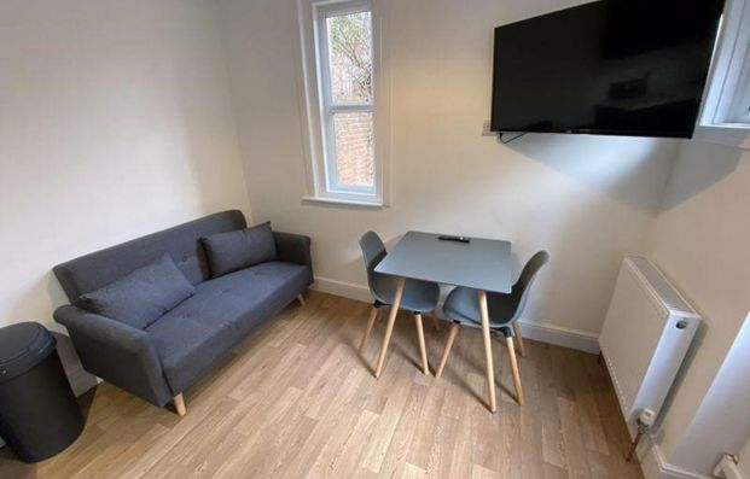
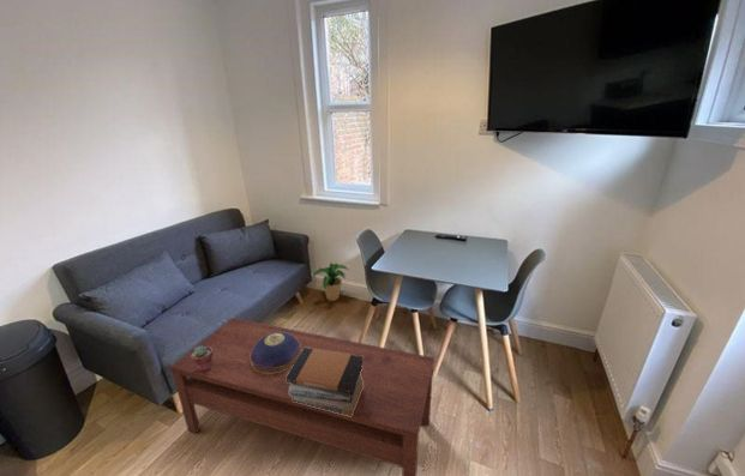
+ decorative bowl (275, 345)
+ potted succulent (202, 356)
+ coffee table (306, 404)
+ book stack (326, 379)
+ potted plant (332, 282)
